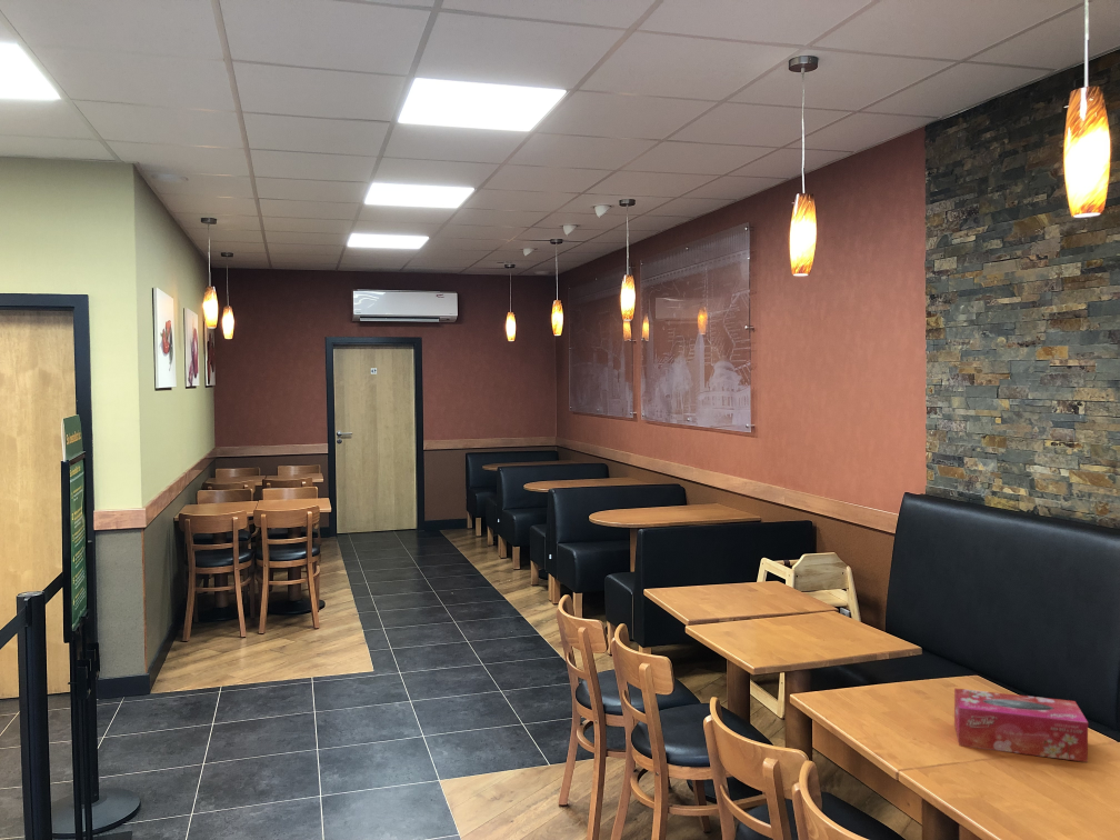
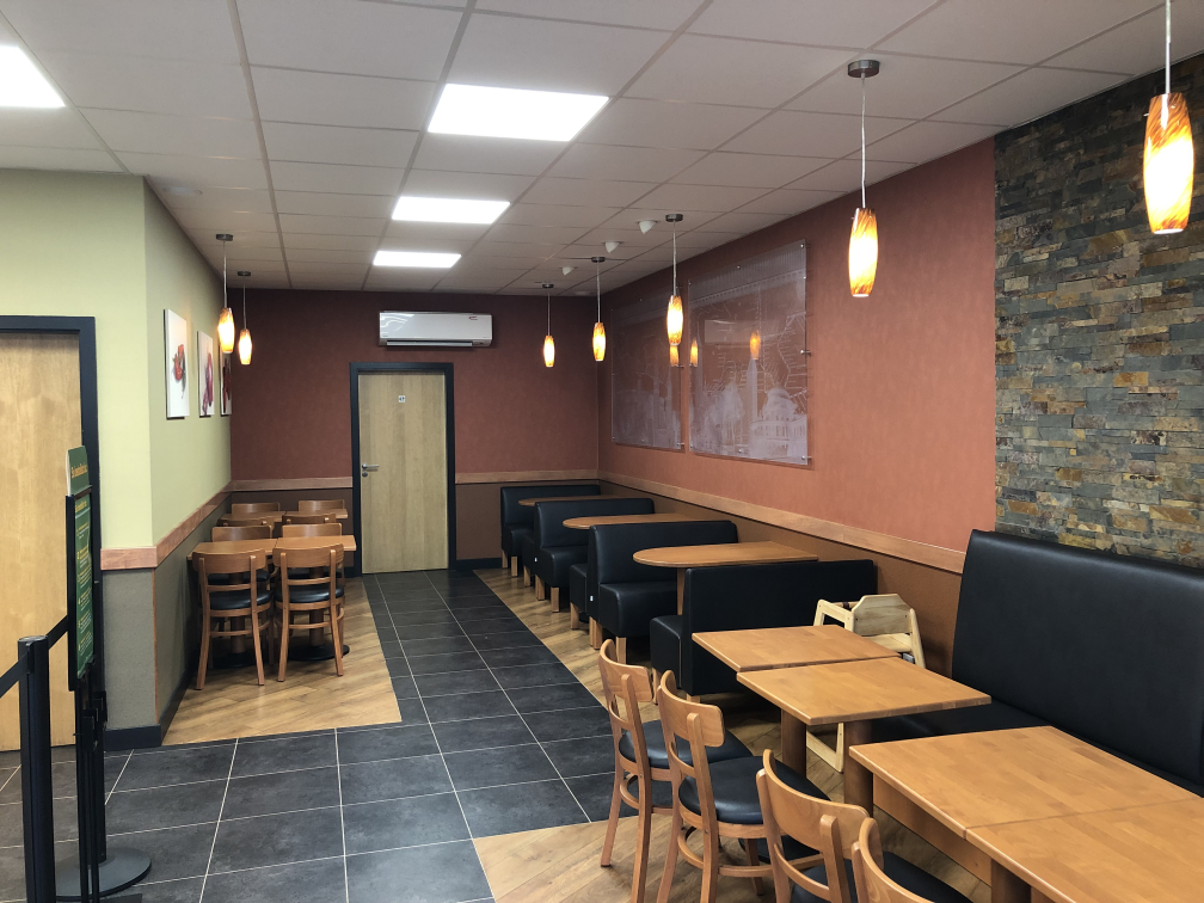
- tissue box (1017, 722)
